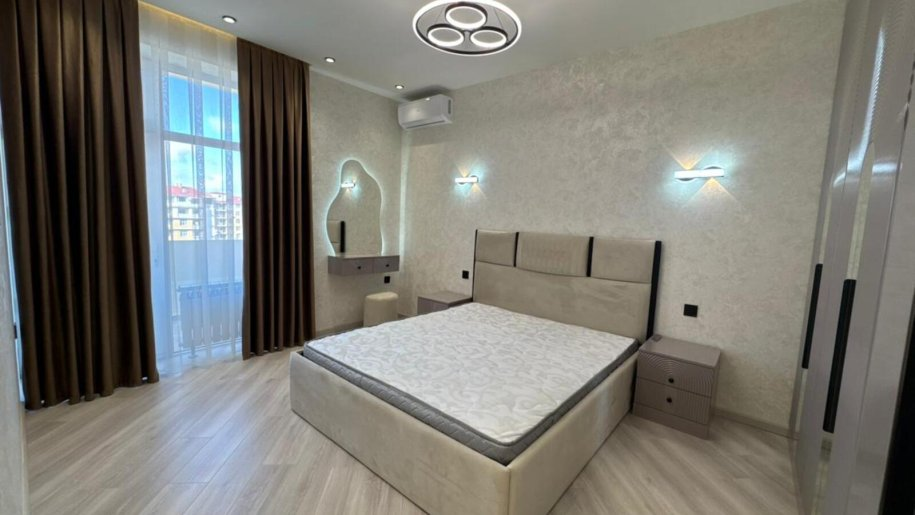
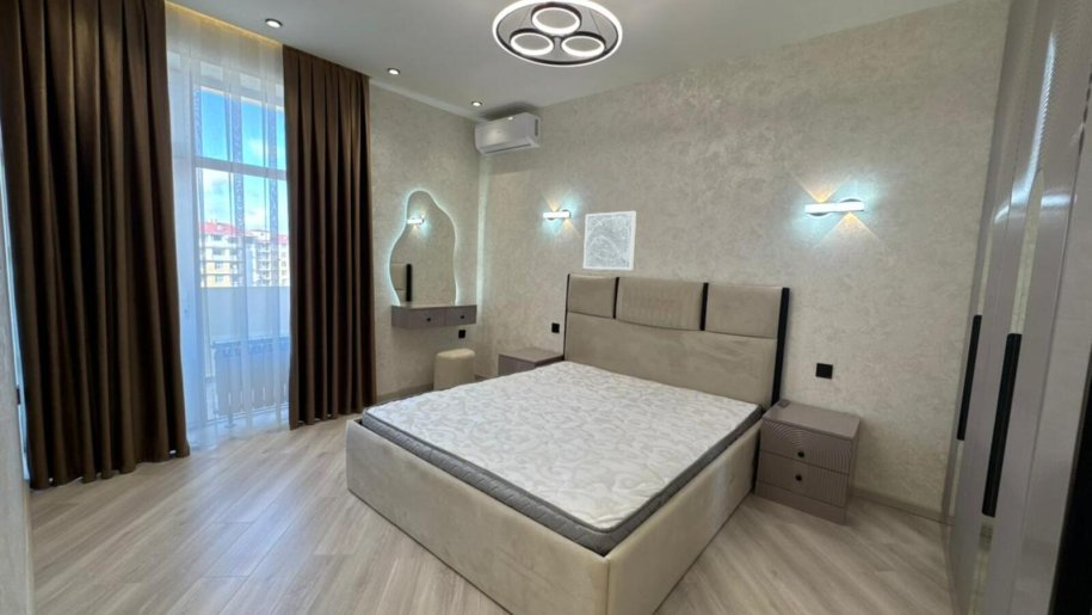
+ wall art (607, 241)
